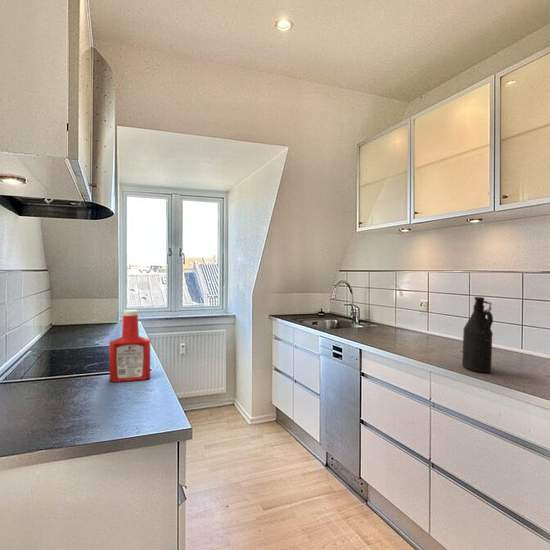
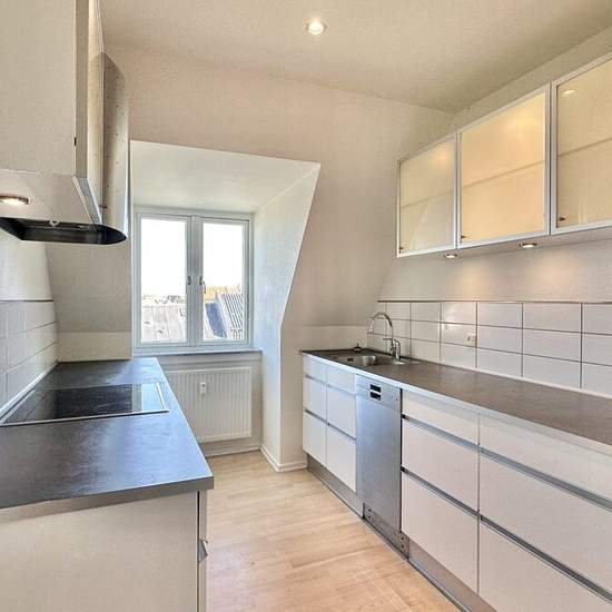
- soap bottle (130, 344)
- bottle (477, 332)
